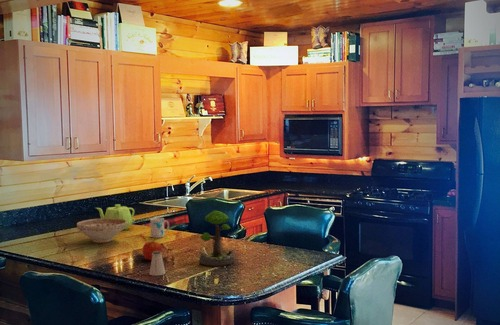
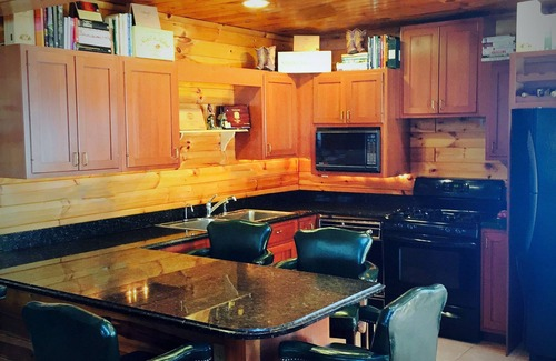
- teapot (115, 216)
- decorative bowl (102, 231)
- apple (152, 249)
- saltshaker (157, 262)
- plant (216, 236)
- mug (160, 227)
